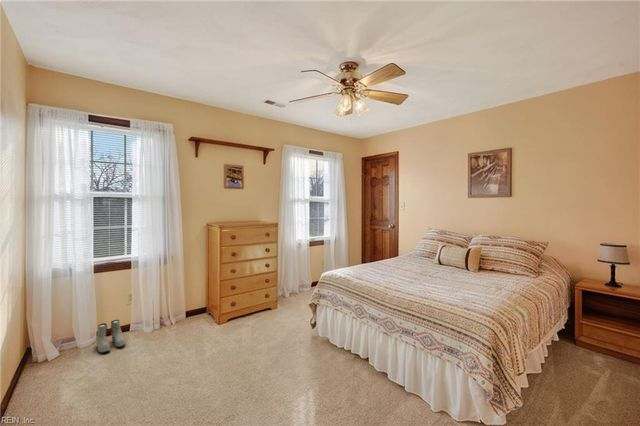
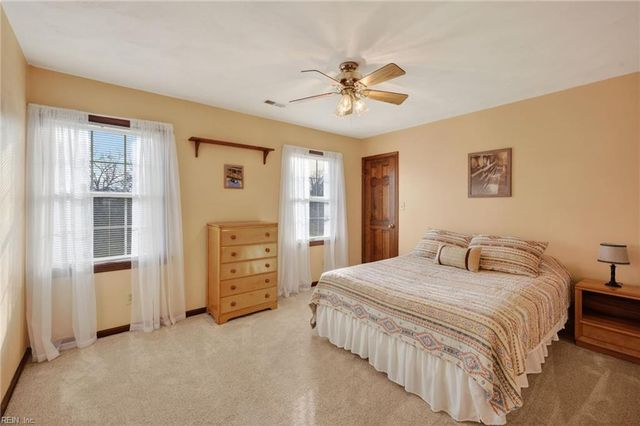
- boots (111, 333)
